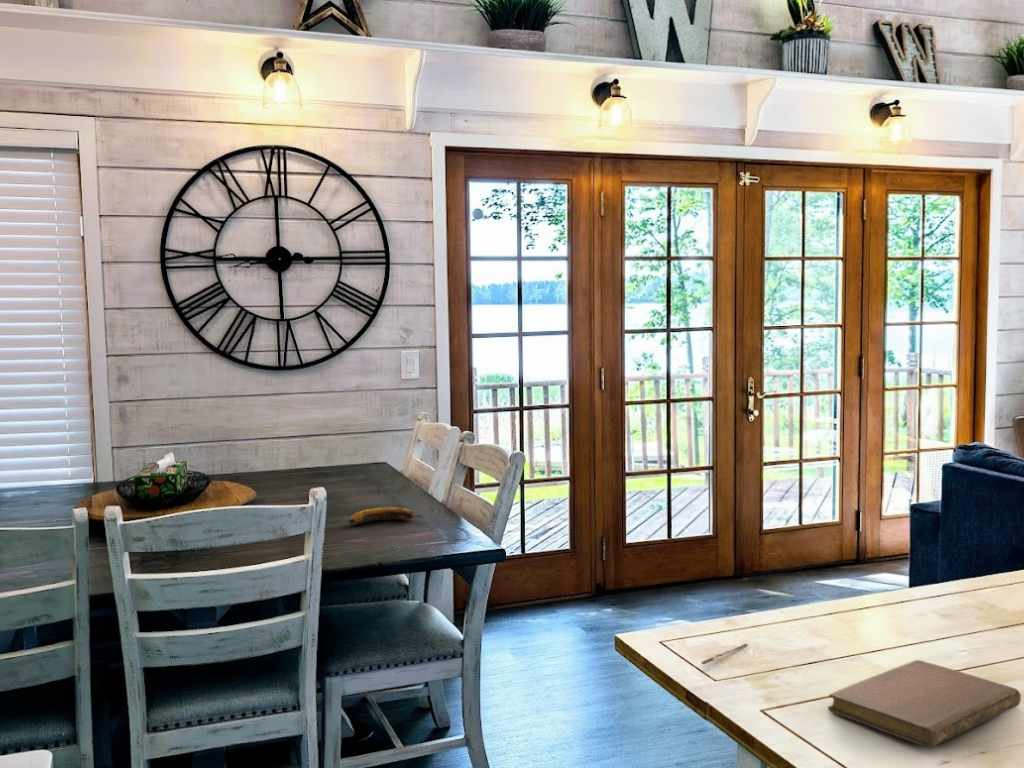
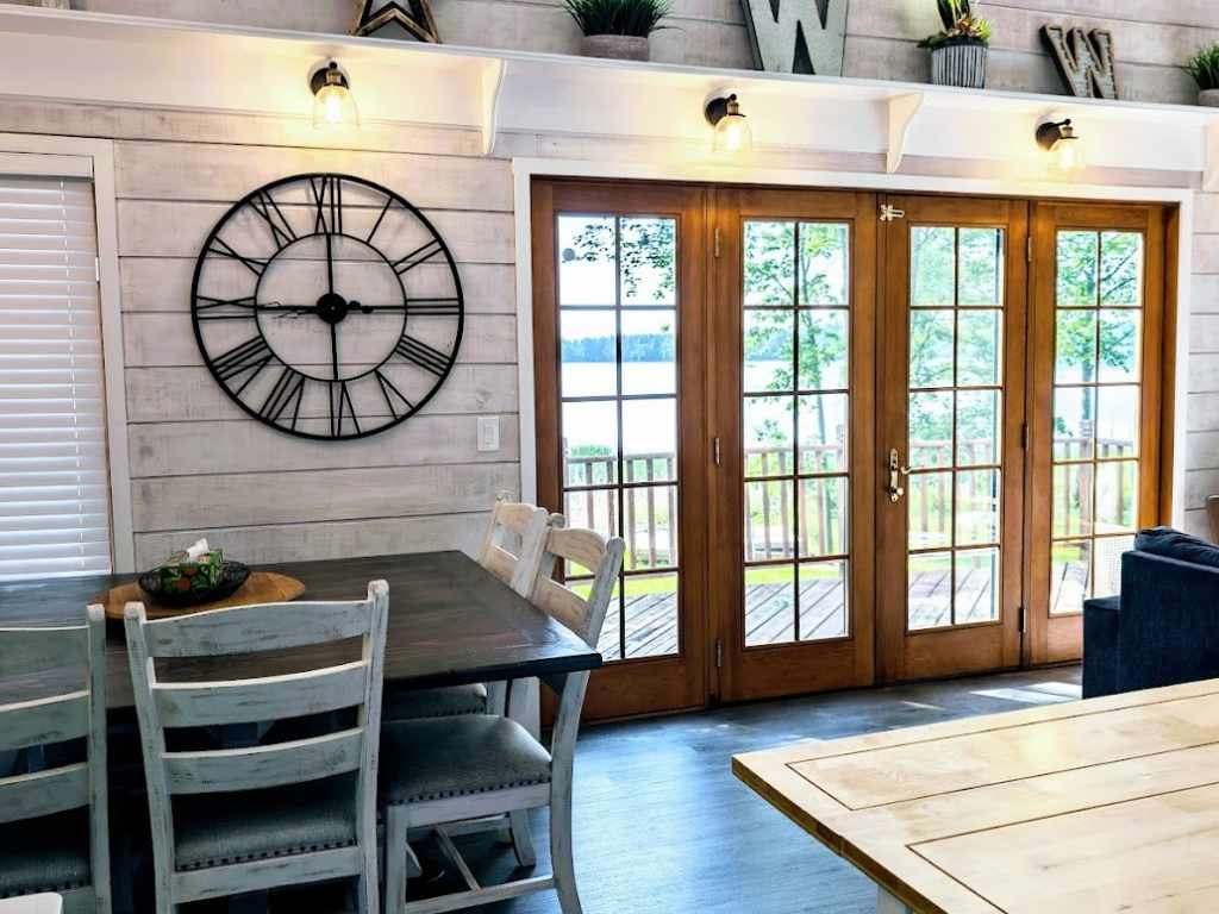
- notebook (924, 699)
- pen (725, 652)
- banana (383, 516)
